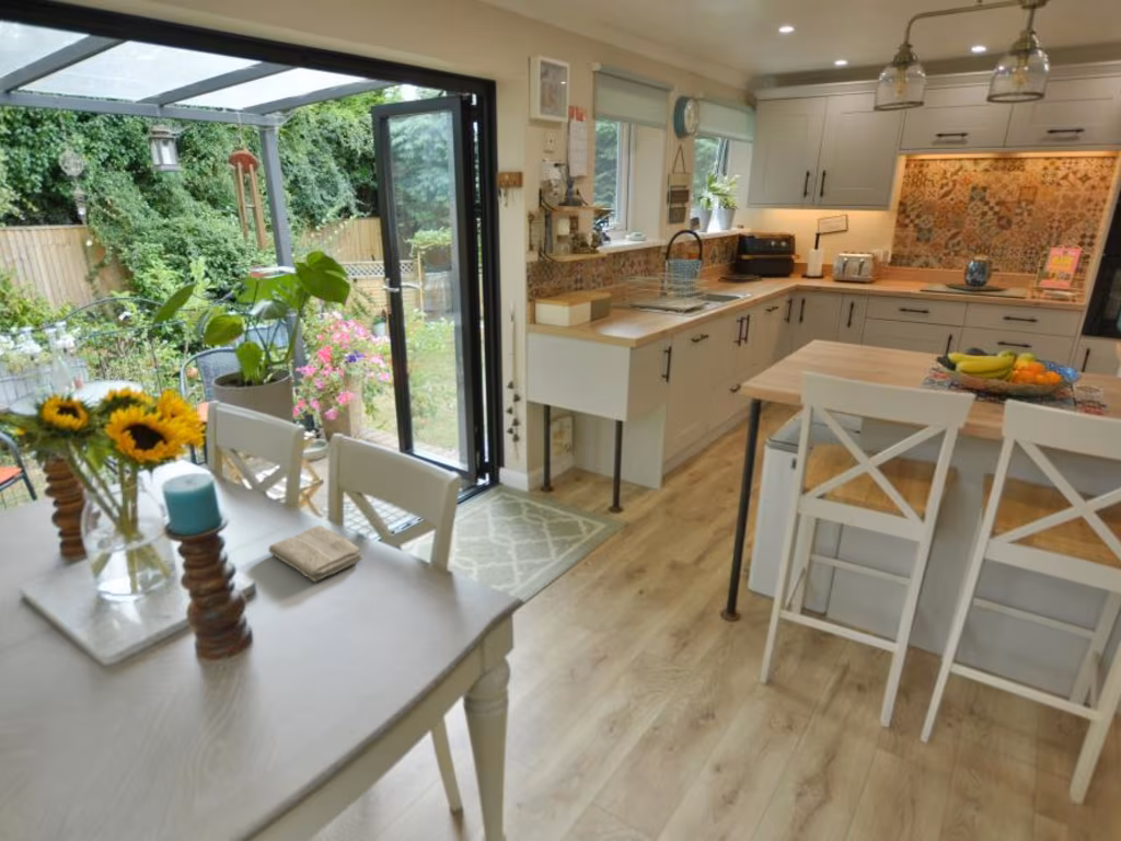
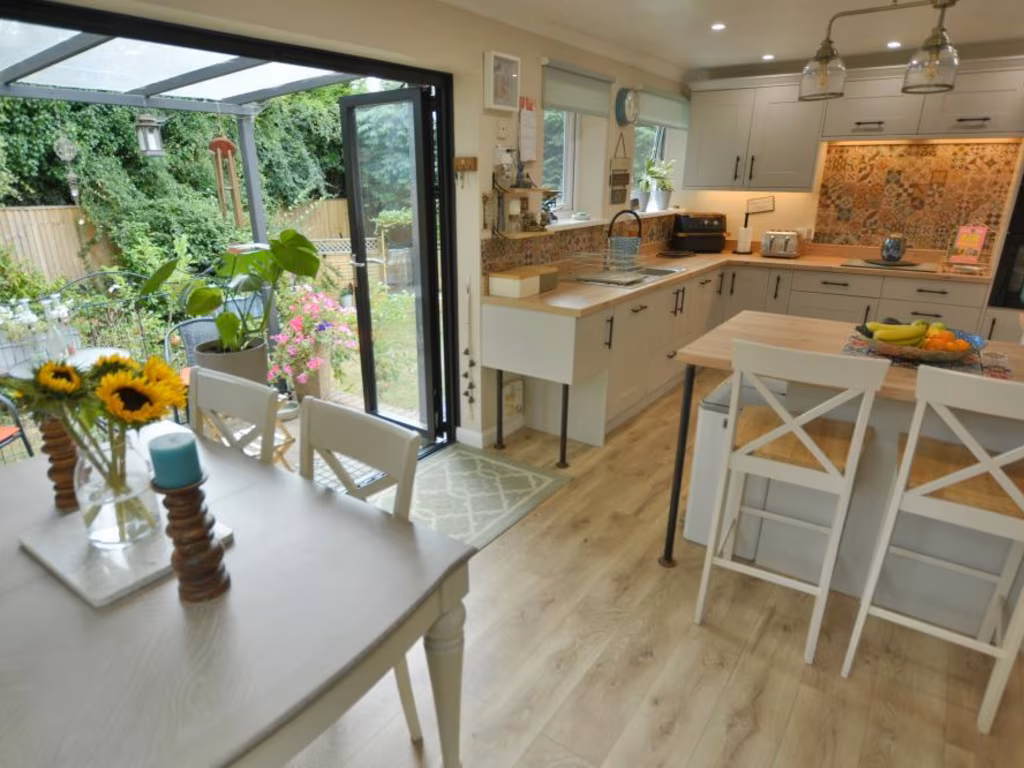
- washcloth (315, 551)
